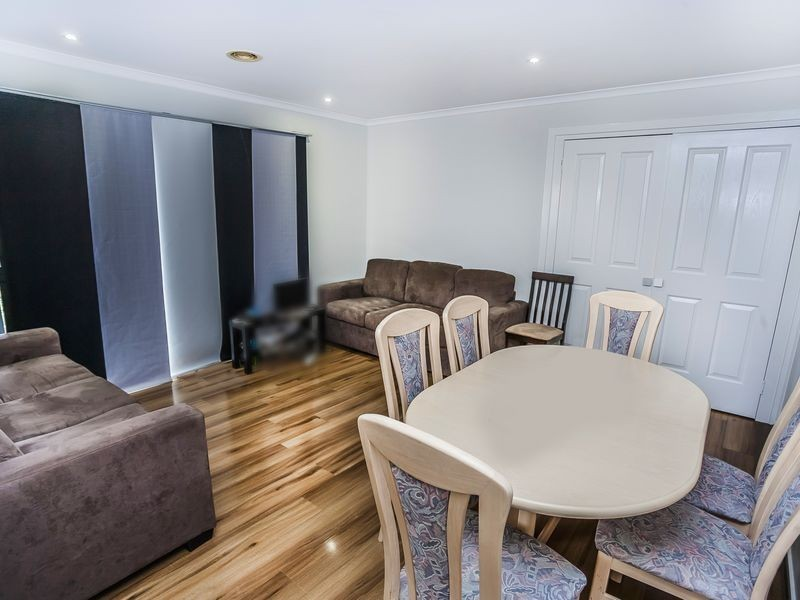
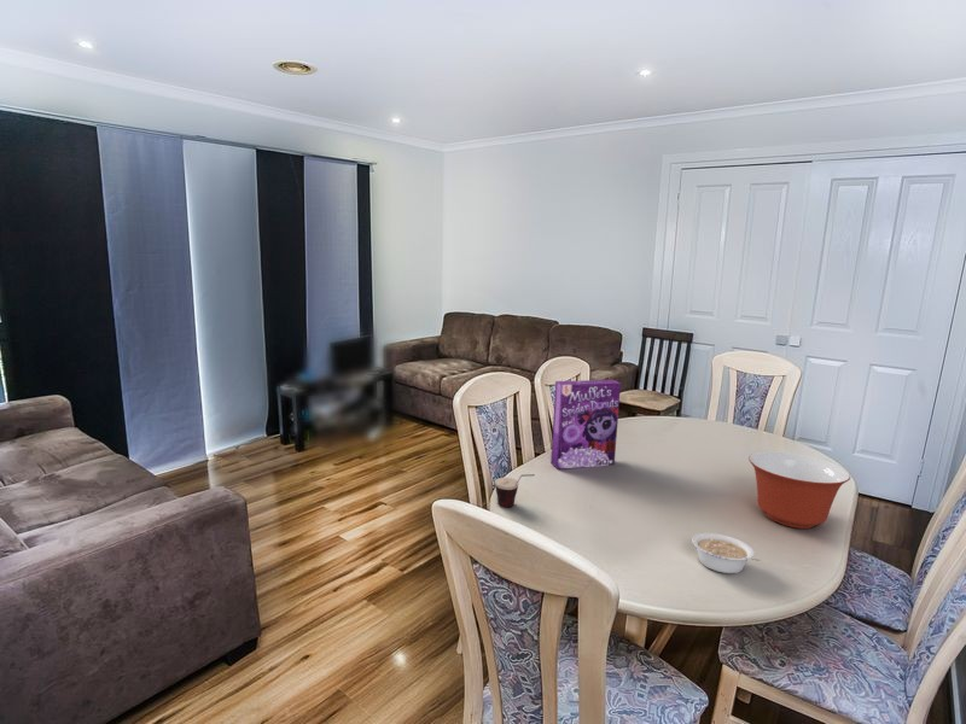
+ mixing bowl (793, 491)
+ cereal box (584, 422)
+ legume (723, 553)
+ cup (514, 487)
